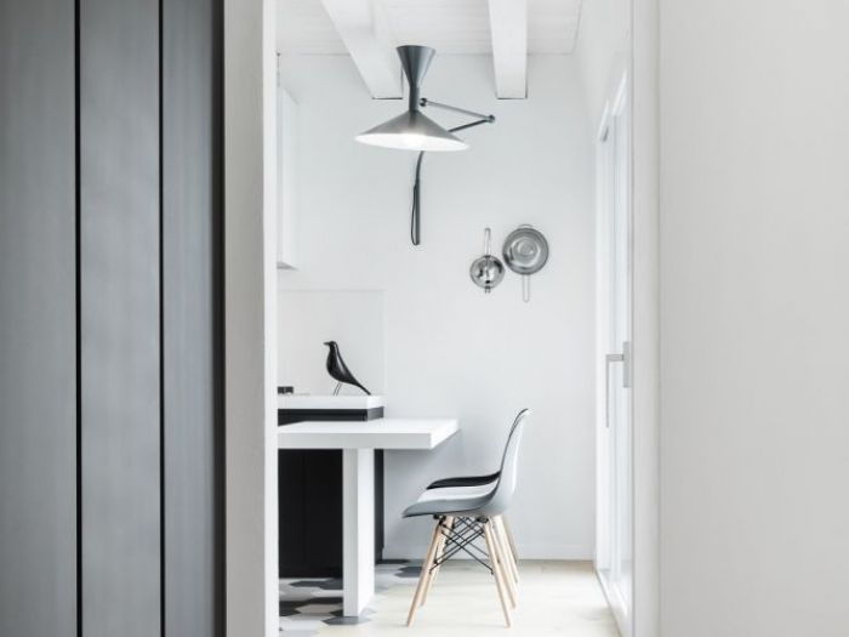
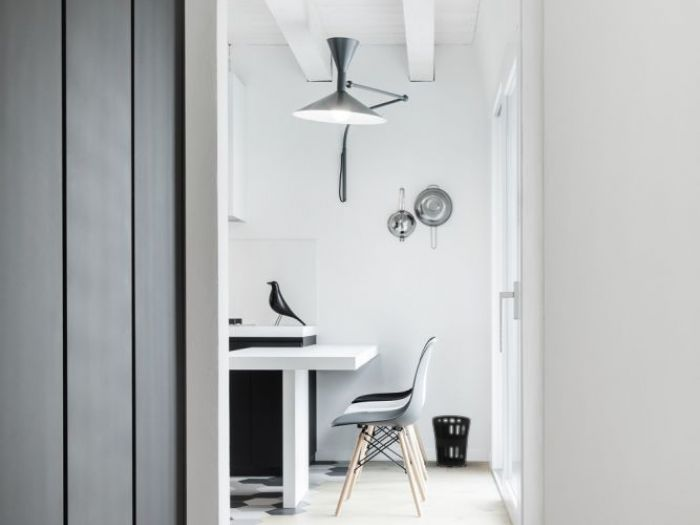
+ wastebasket (451, 441)
